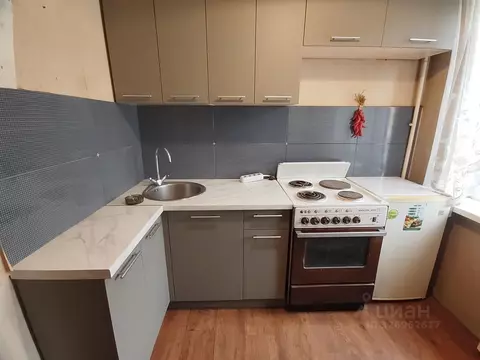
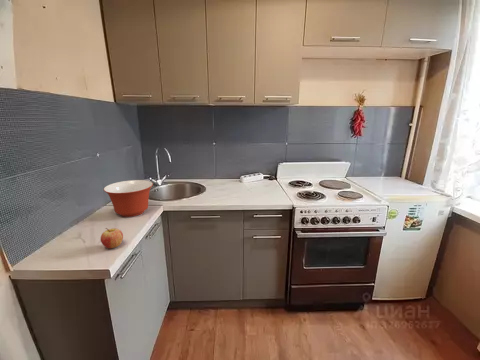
+ fruit (112, 237)
+ mixing bowl (130, 199)
